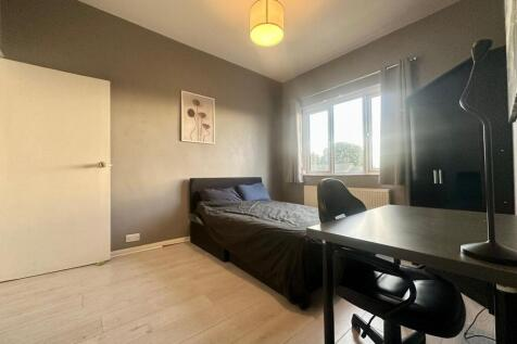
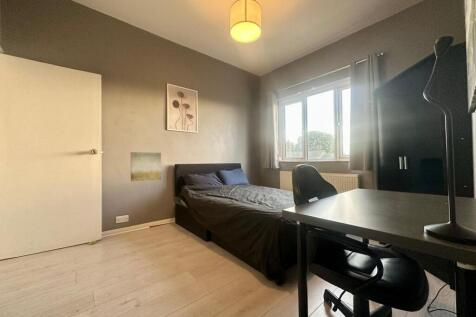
+ wall art (146, 166)
